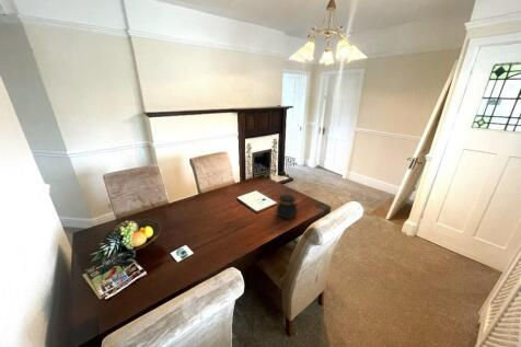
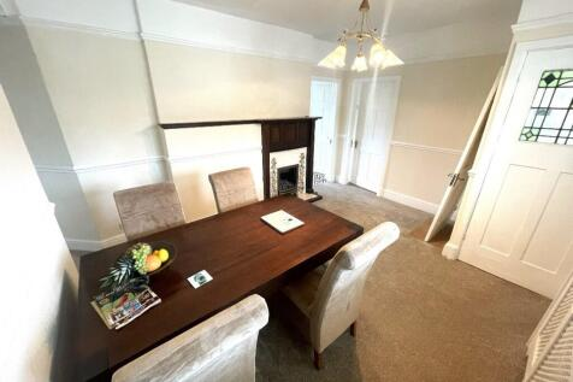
- jar (286, 206)
